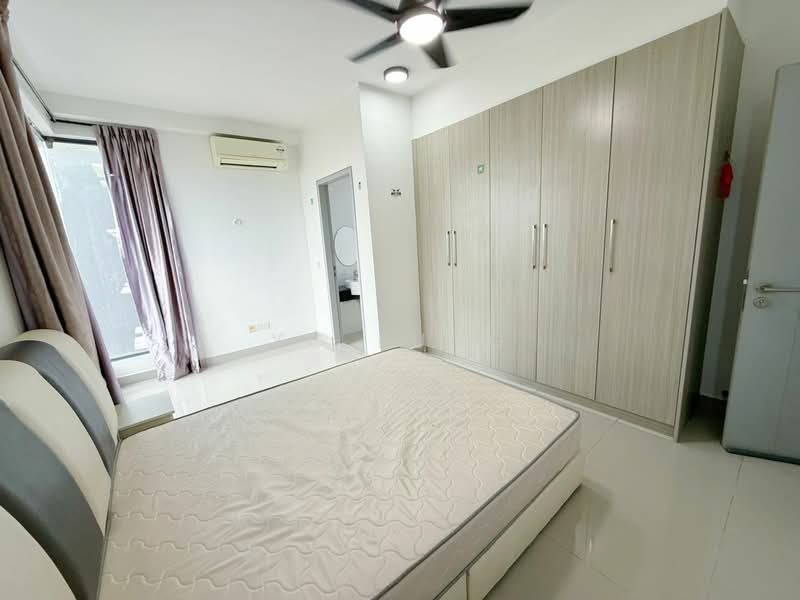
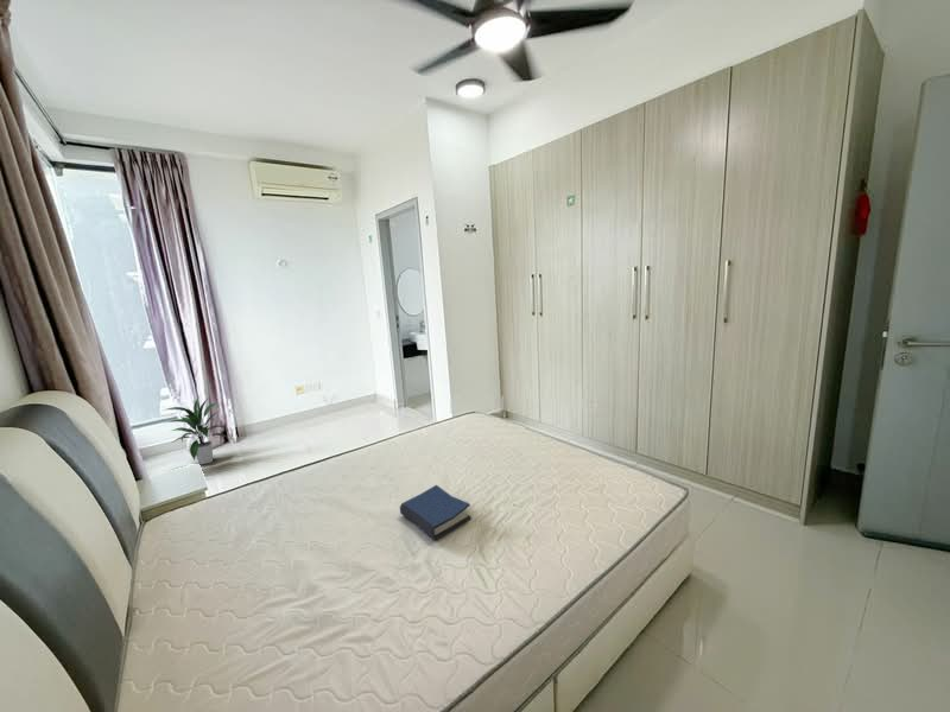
+ indoor plant (197, 430)
+ hardback book (435, 509)
